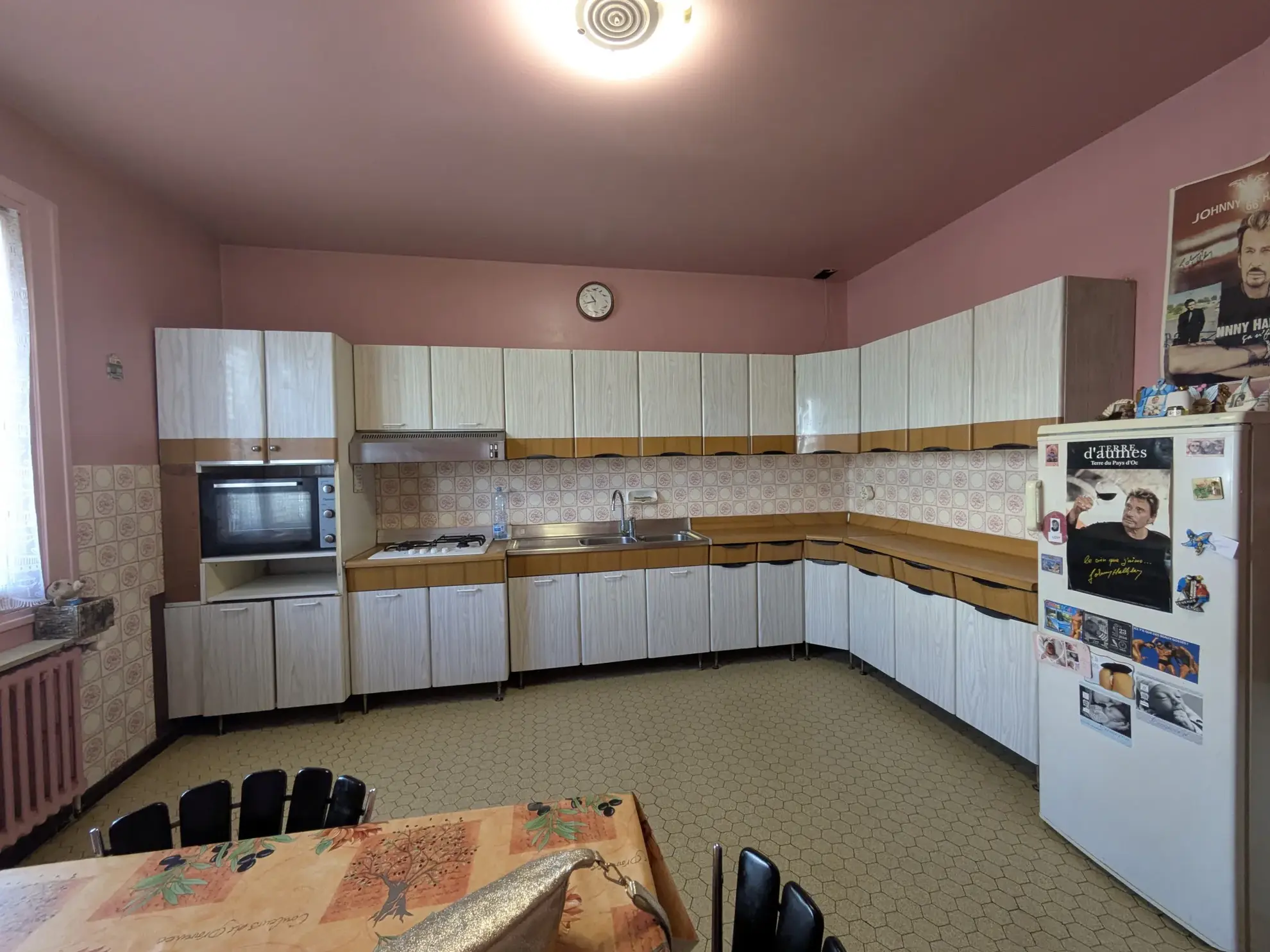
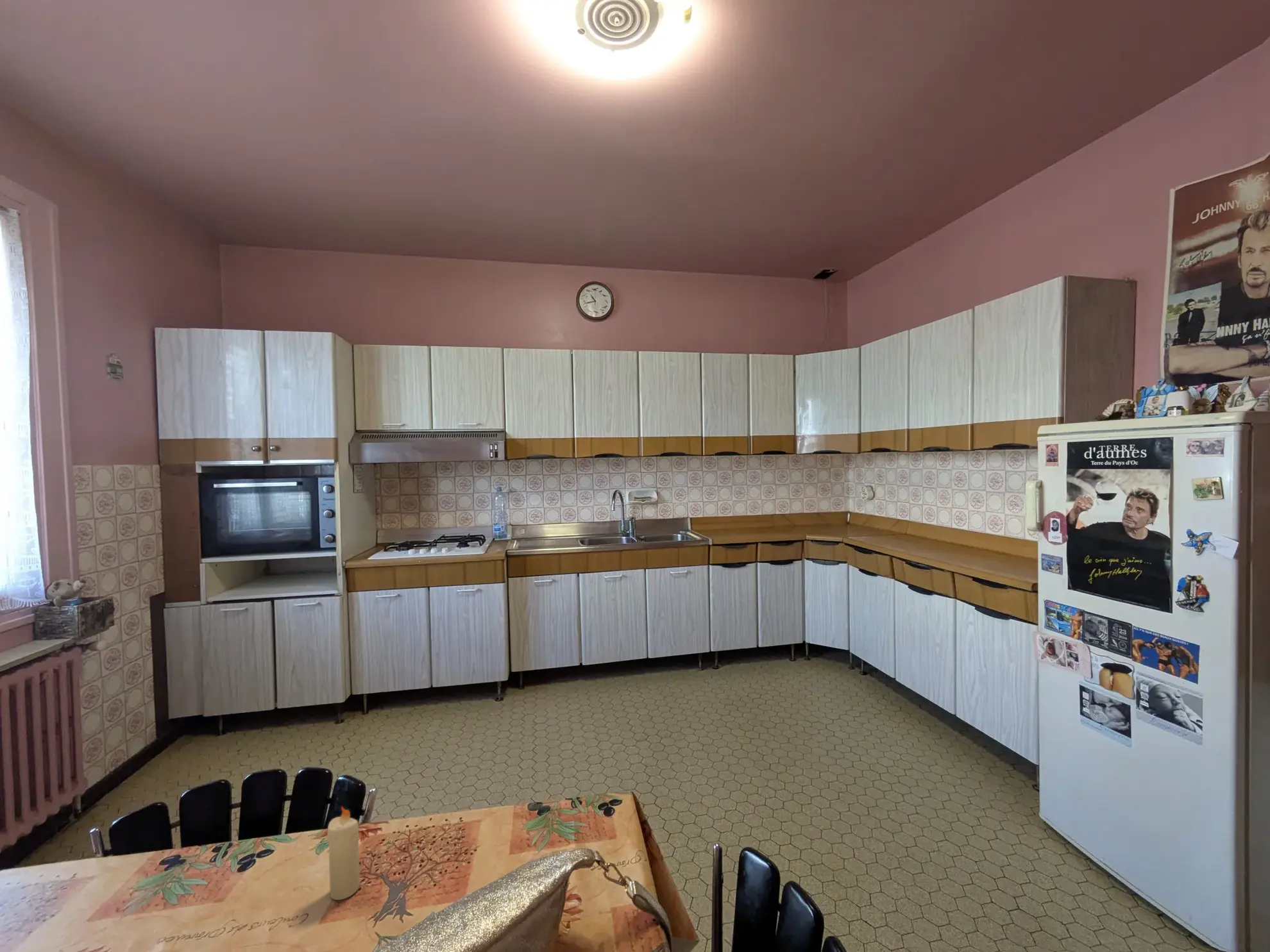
+ candle (343, 848)
